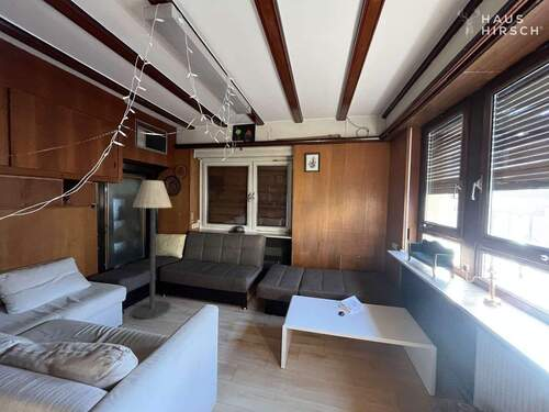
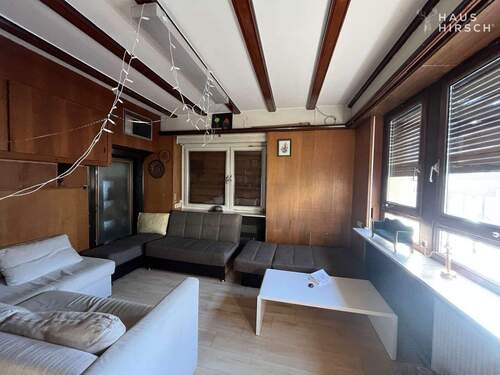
- floor lamp (153, 246)
